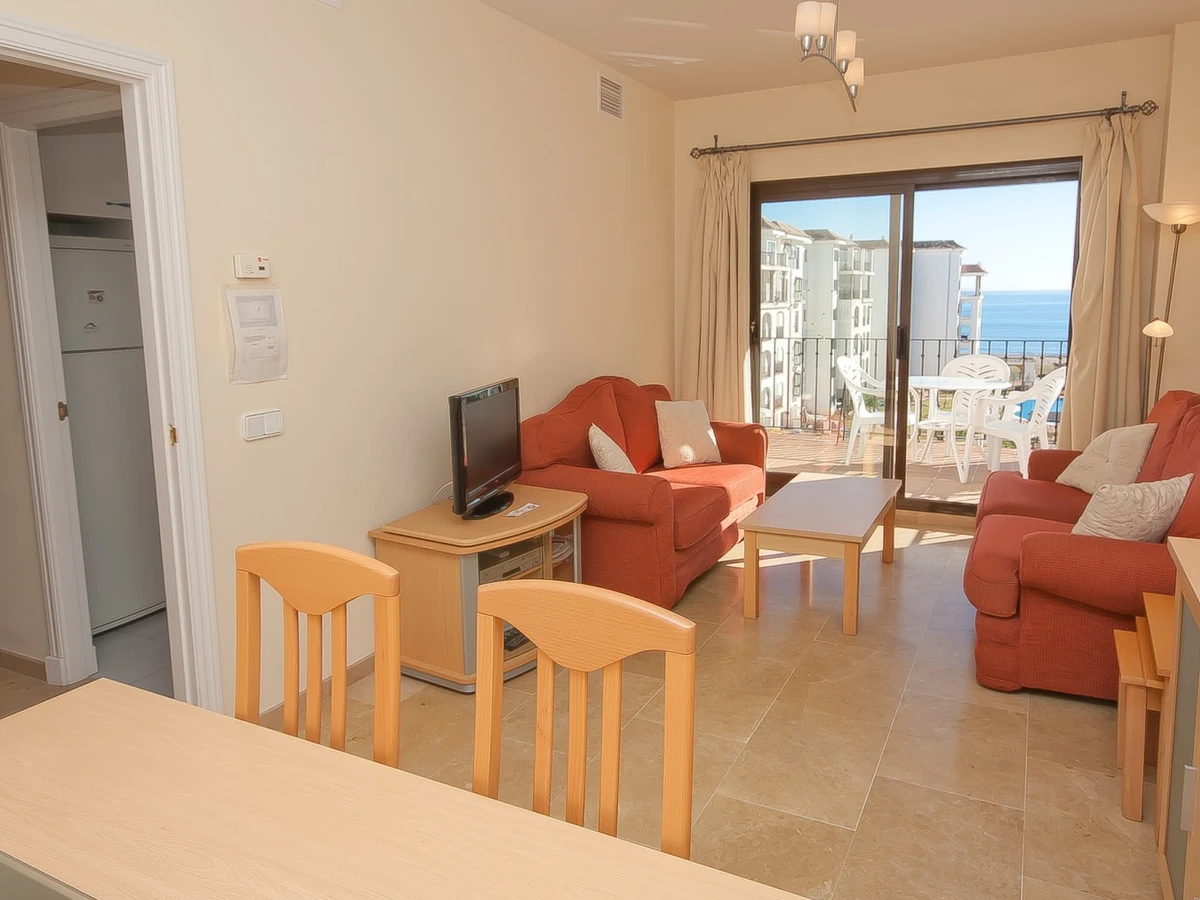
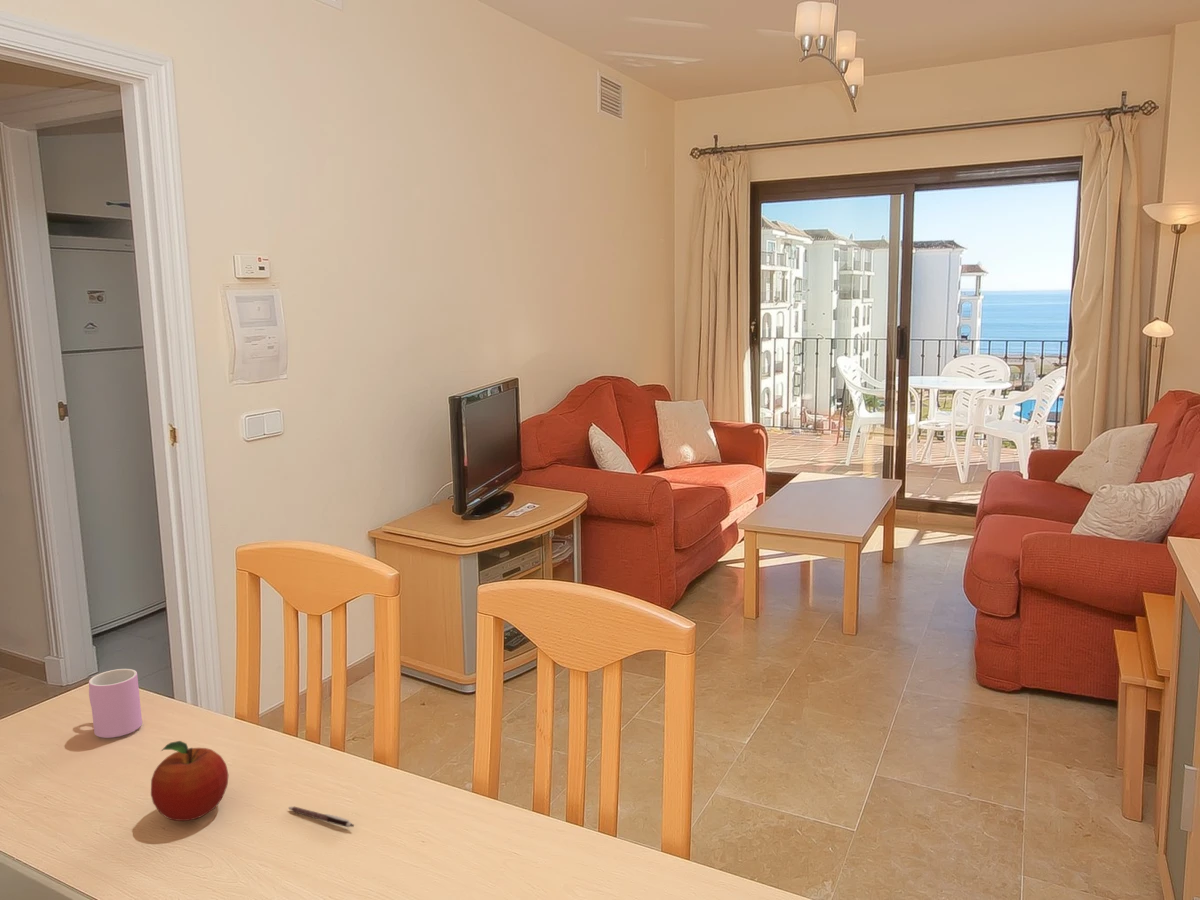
+ cup (109, 701)
+ fruit (190, 777)
+ pen (320, 815)
